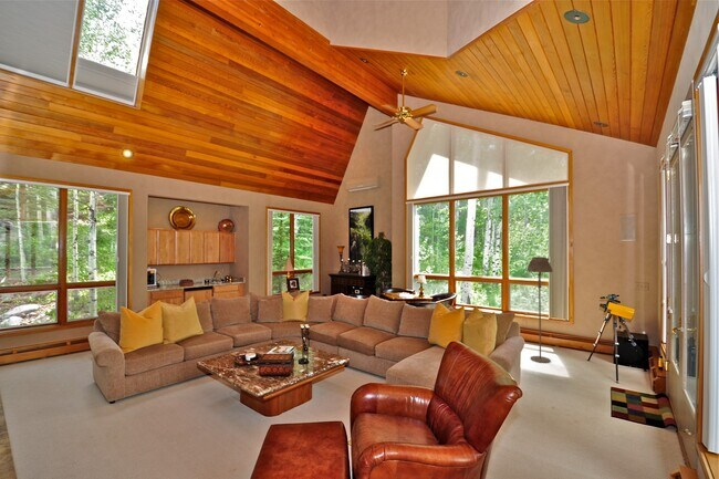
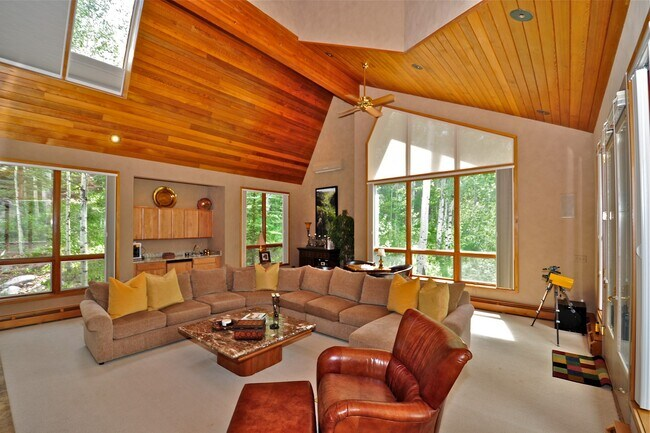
- floor lamp (540, 308)
